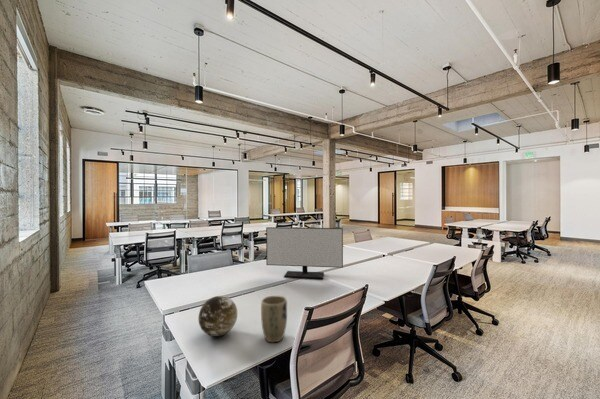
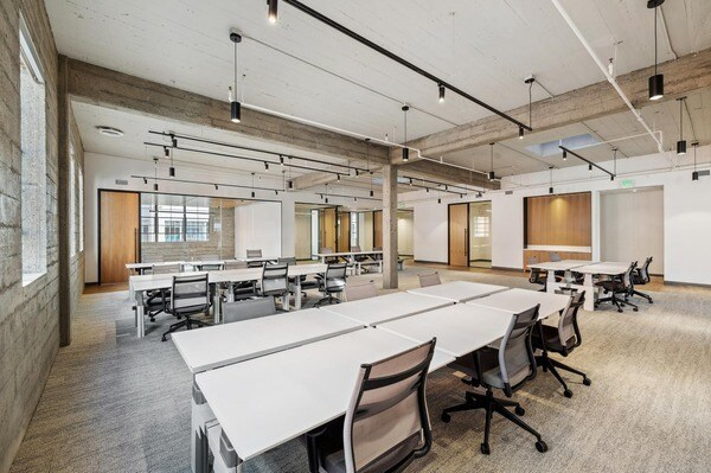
- decorative orb (218, 315)
- plant pot (274, 318)
- monitor (304, 251)
